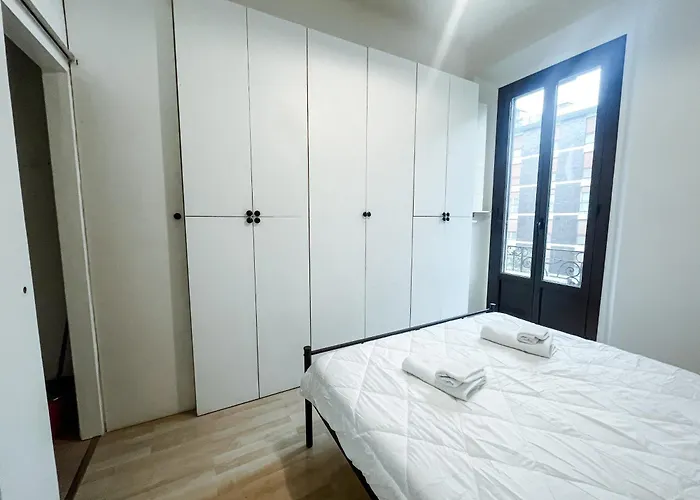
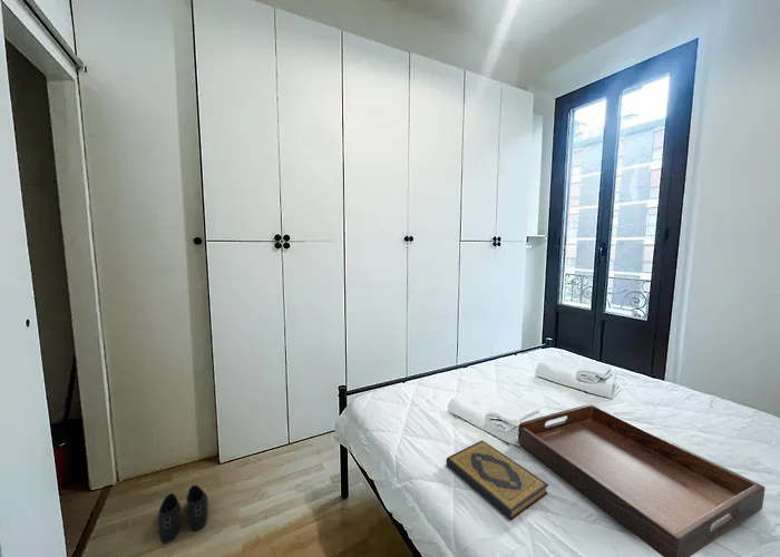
+ boots (179, 505)
+ serving tray (621, 460)
+ hardback book (494, 475)
